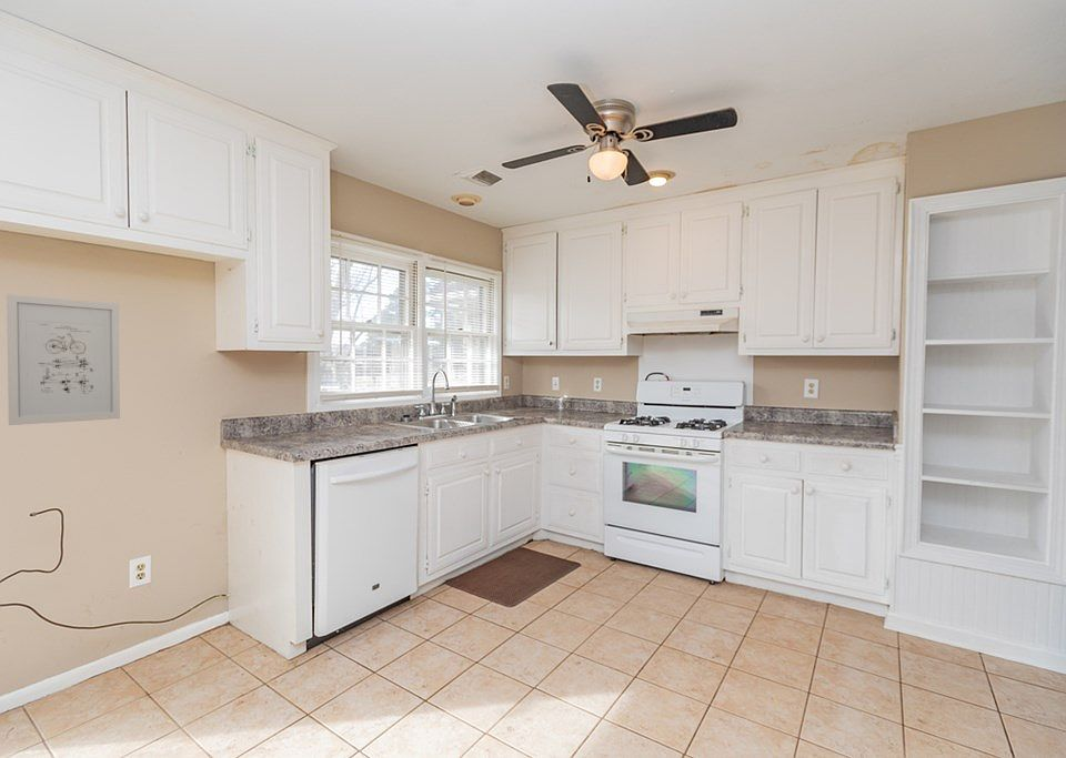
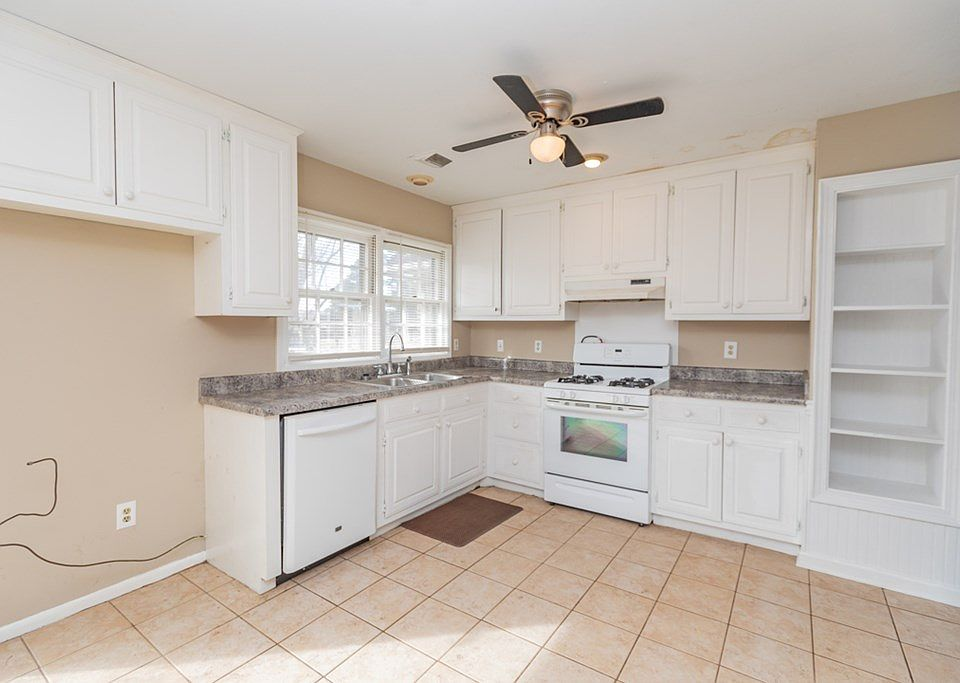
- wall art (67, 361)
